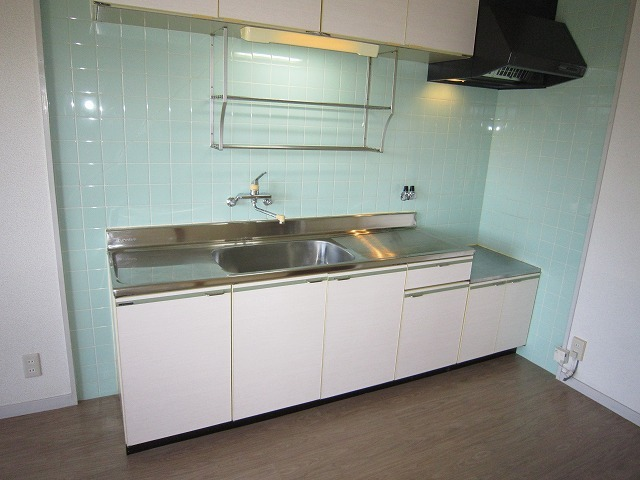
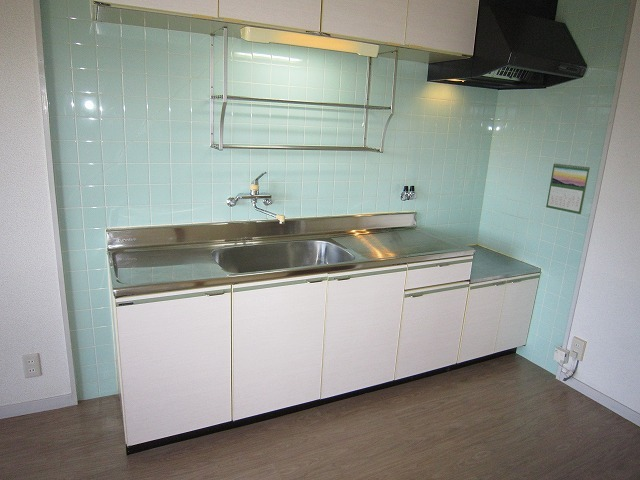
+ calendar (567, 187)
